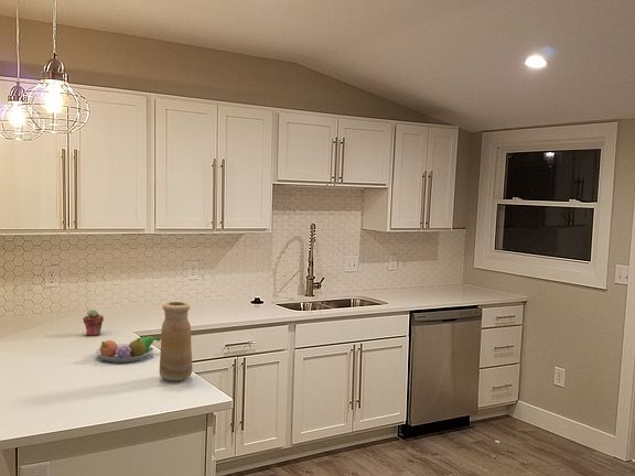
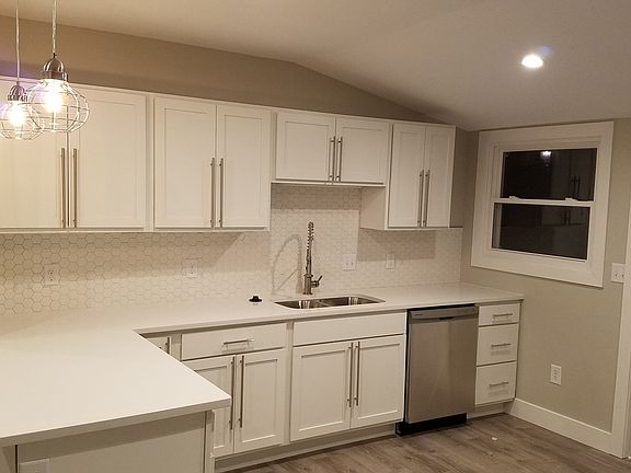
- fruit bowl (127, 345)
- vase (176, 340)
- potted succulent (93, 322)
